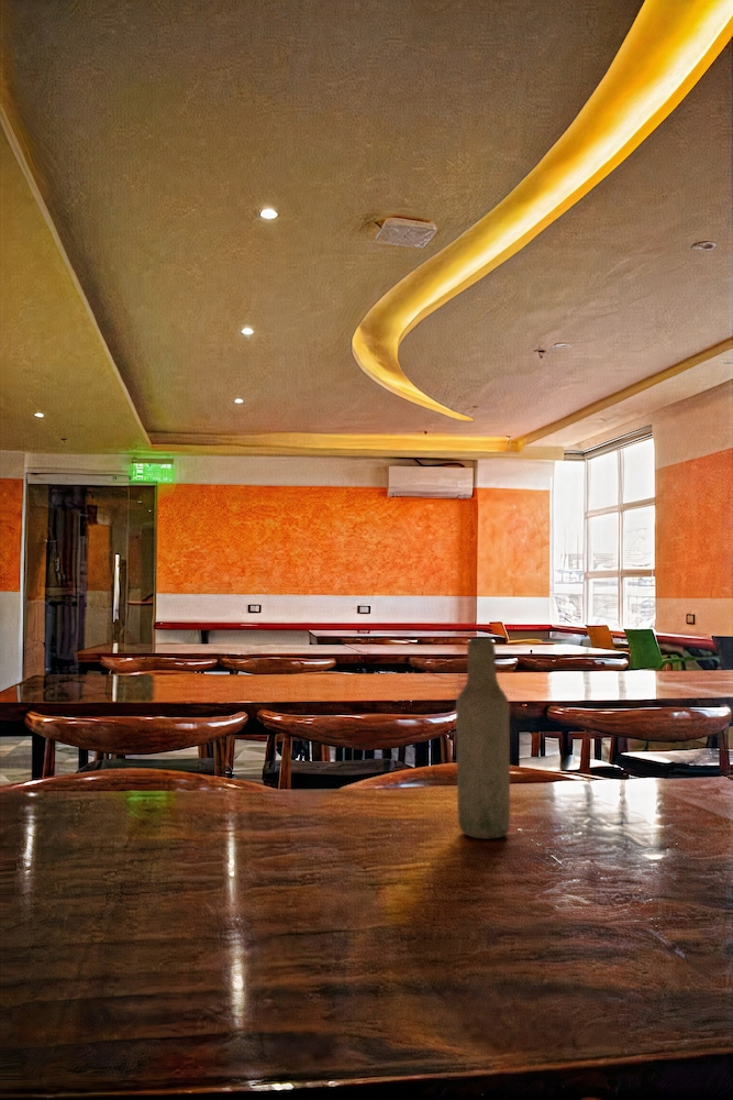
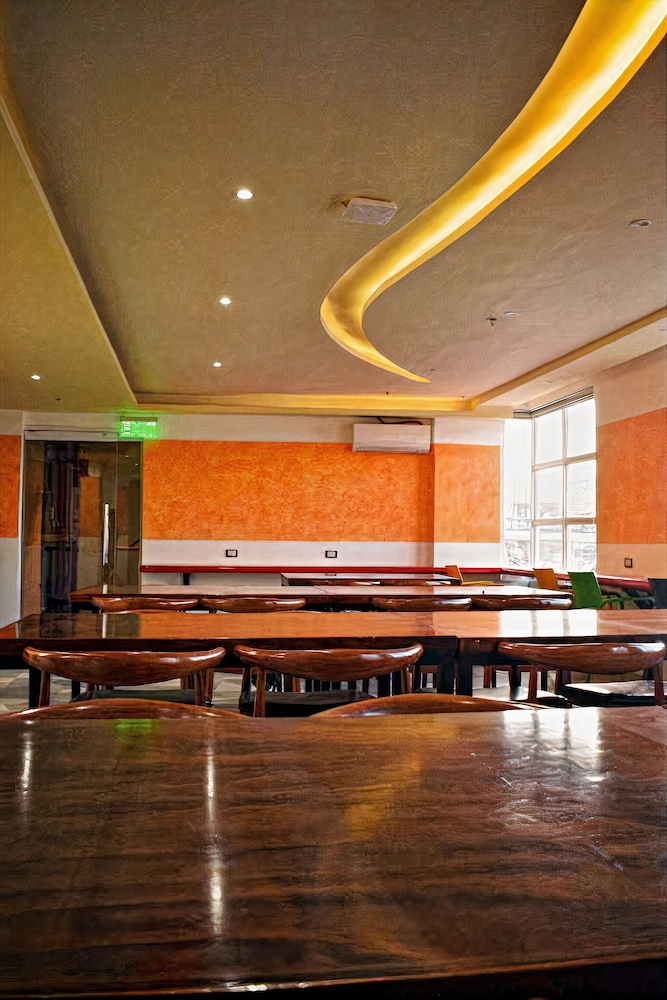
- bottle (484, 734)
